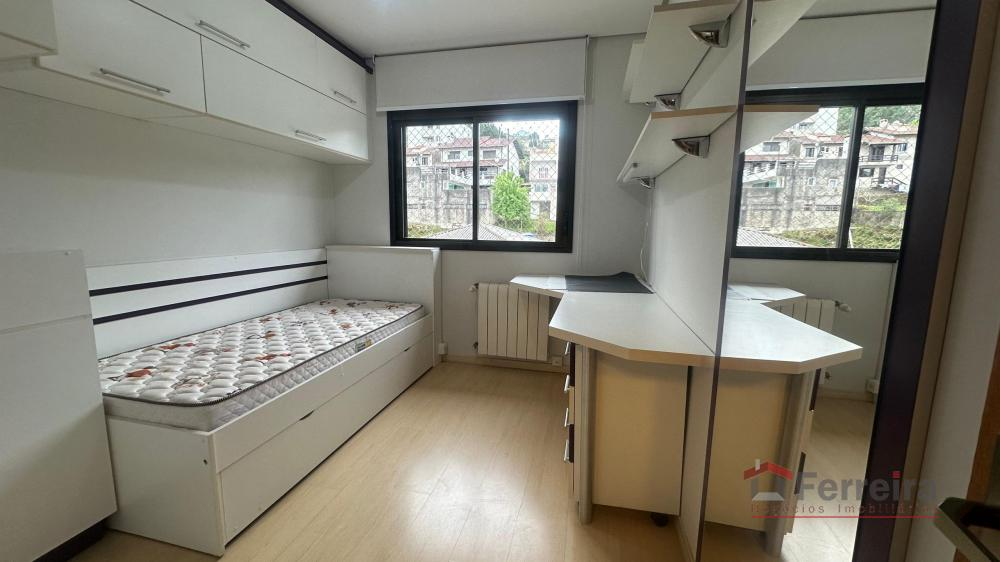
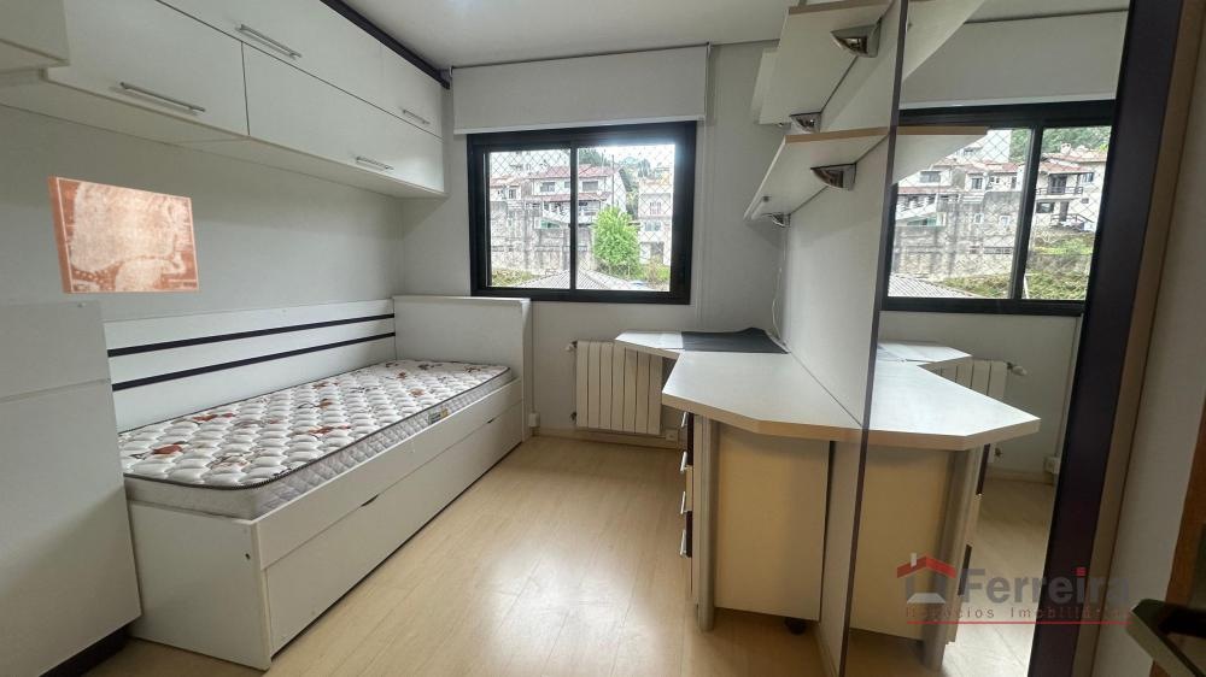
+ wall art (133, 241)
